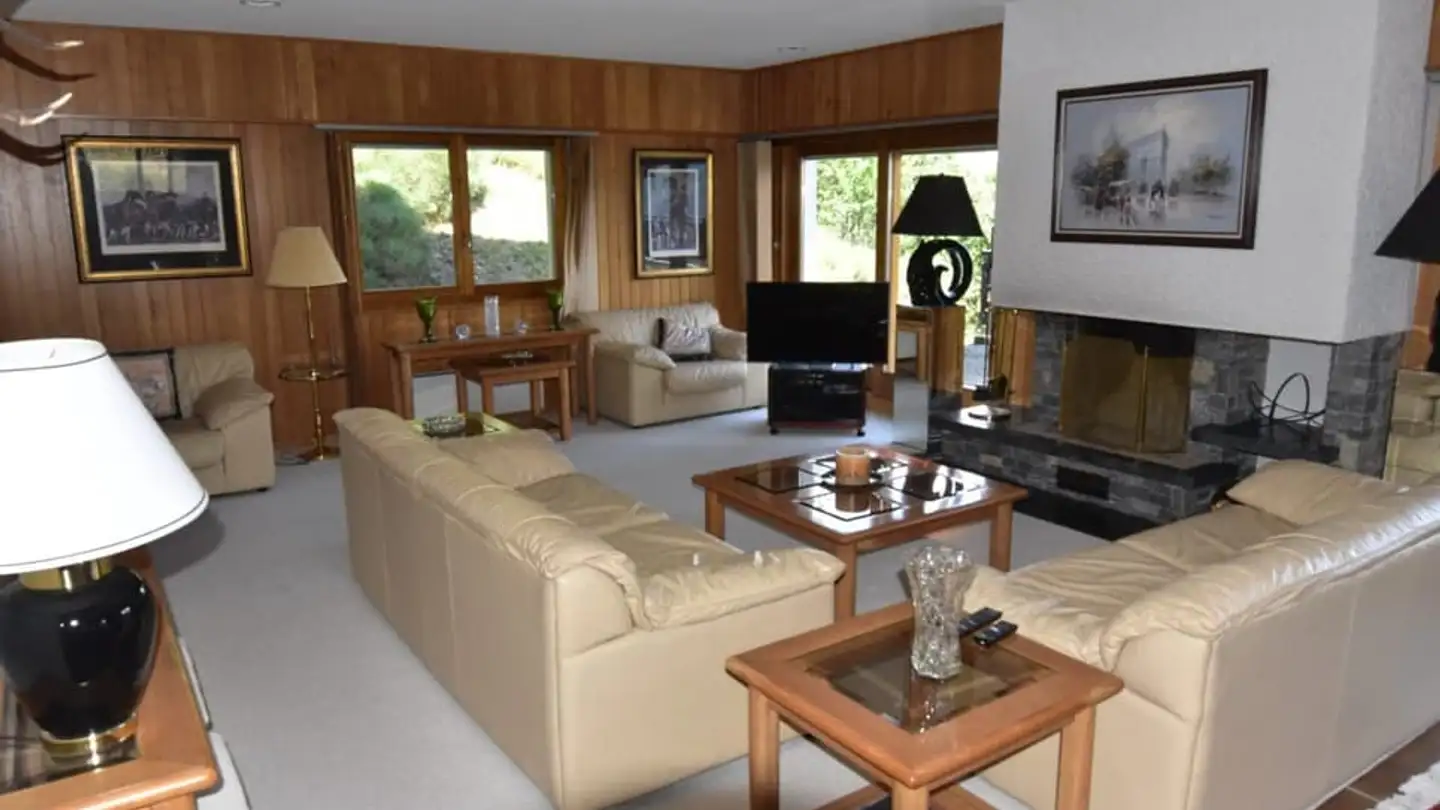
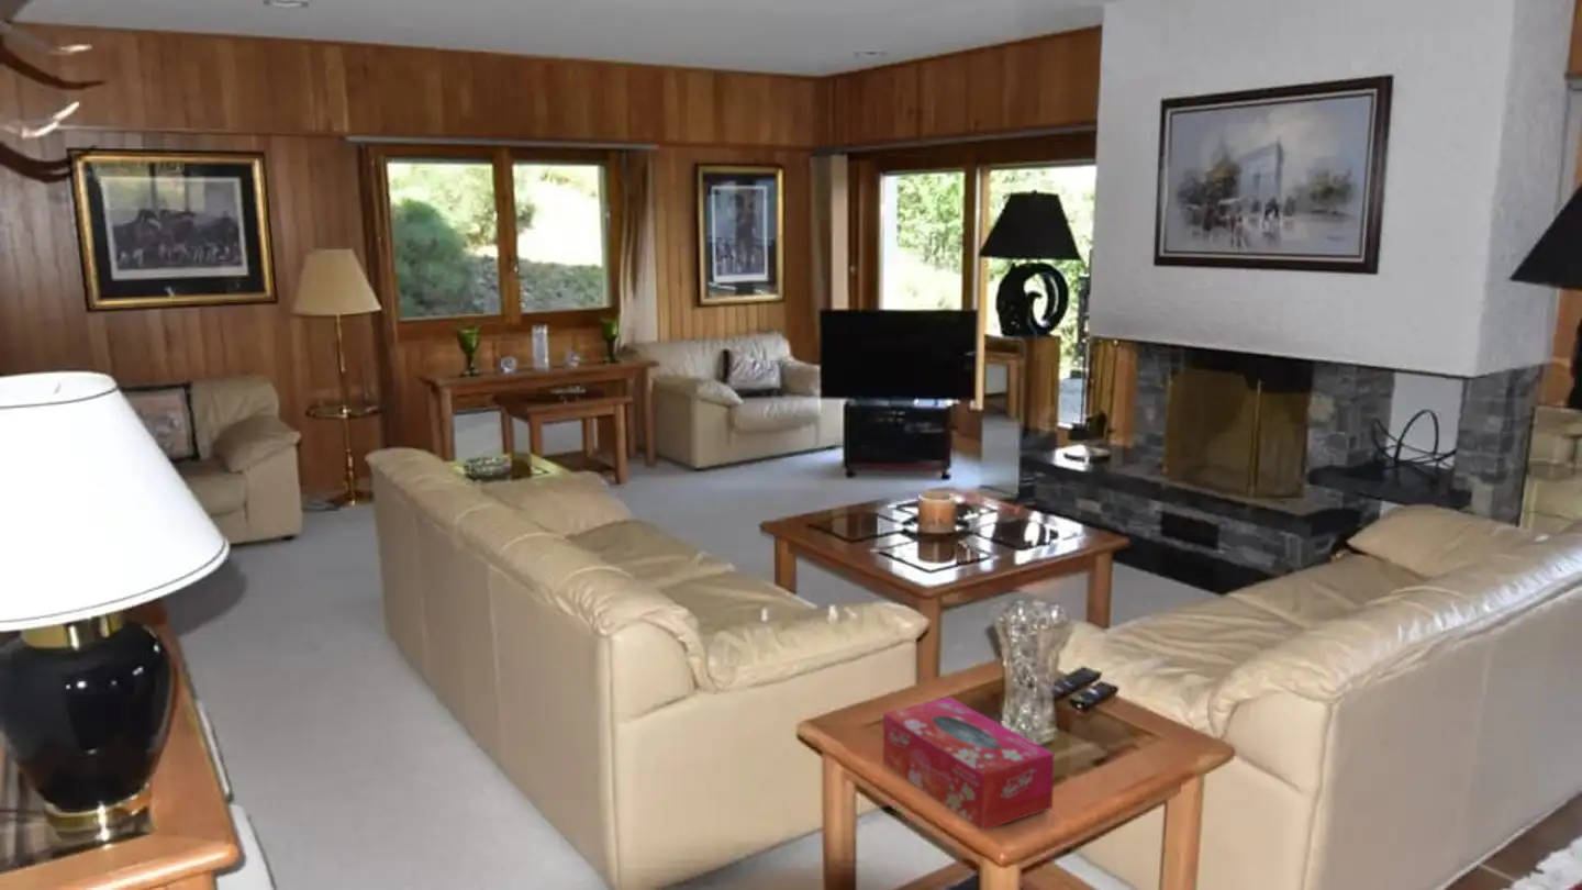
+ tissue box (963, 758)
